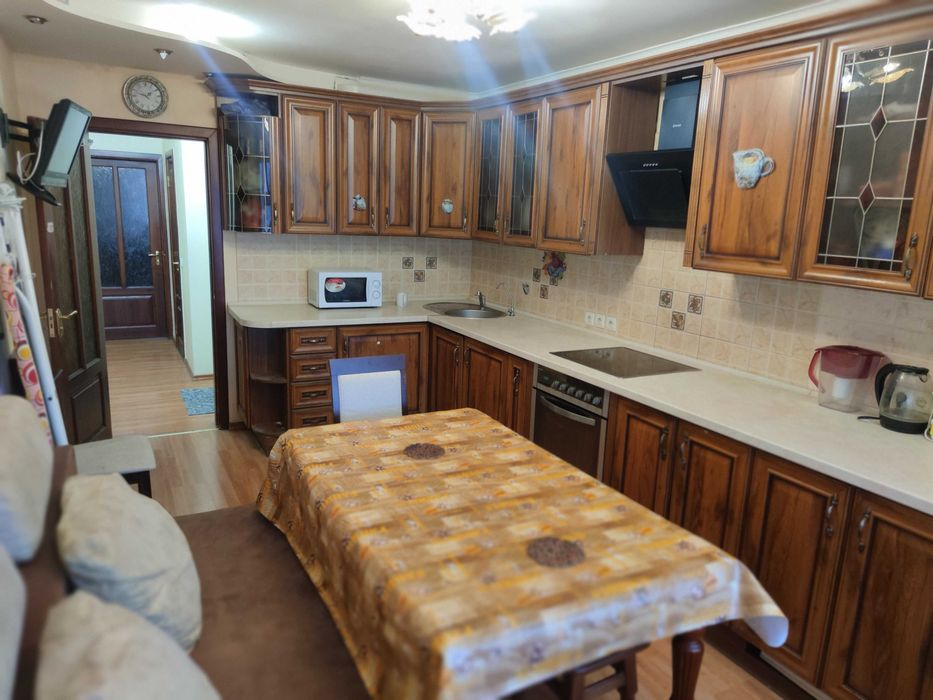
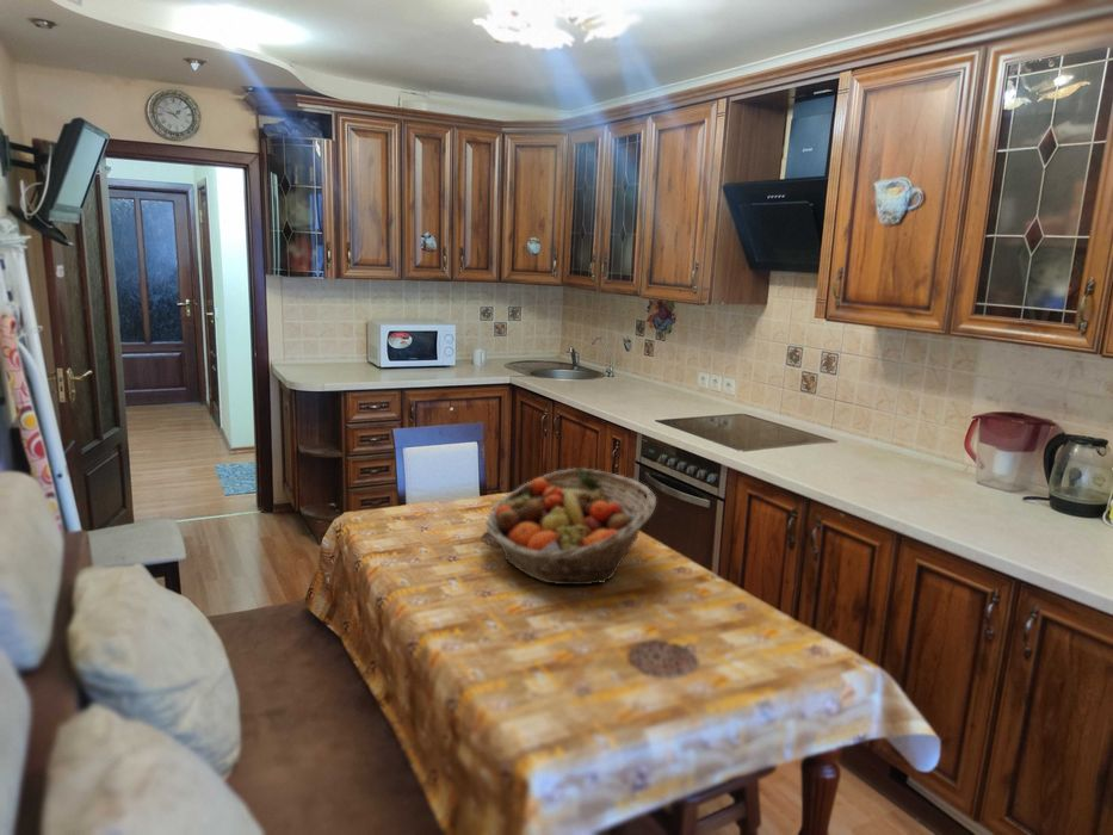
+ fruit basket (568, 522)
